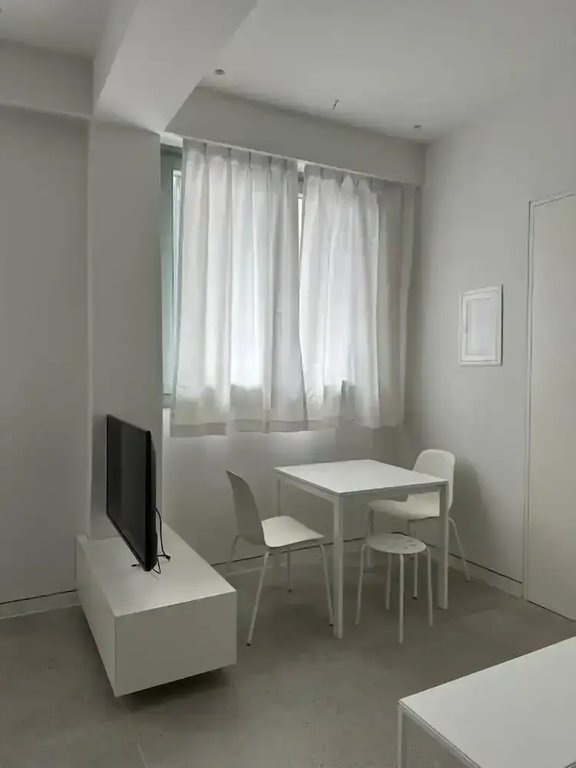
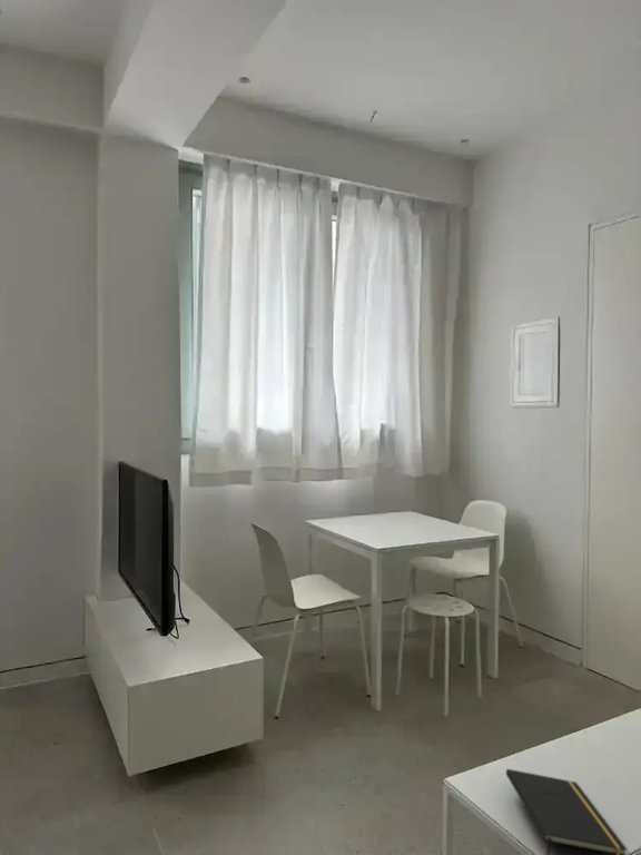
+ notepad (561, 808)
